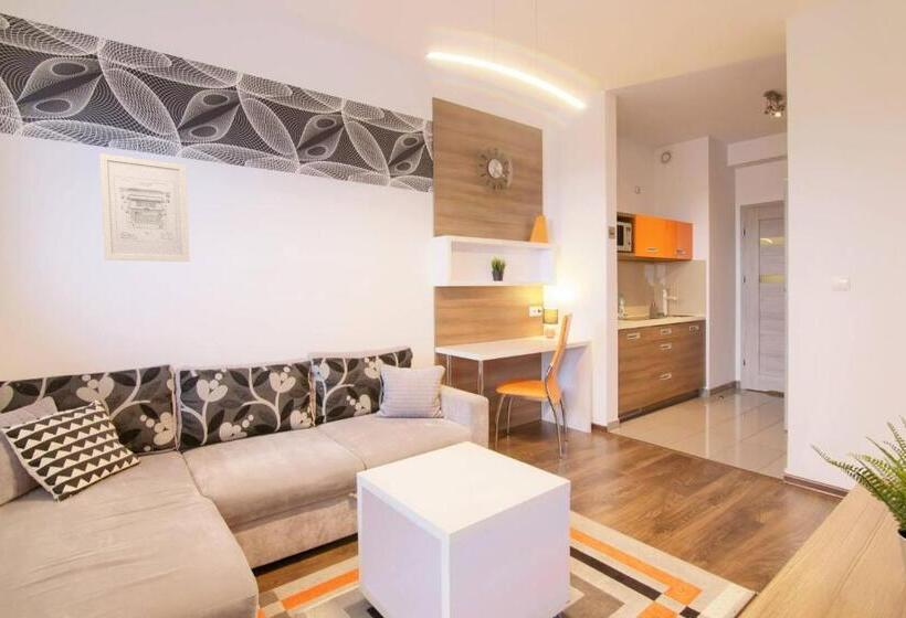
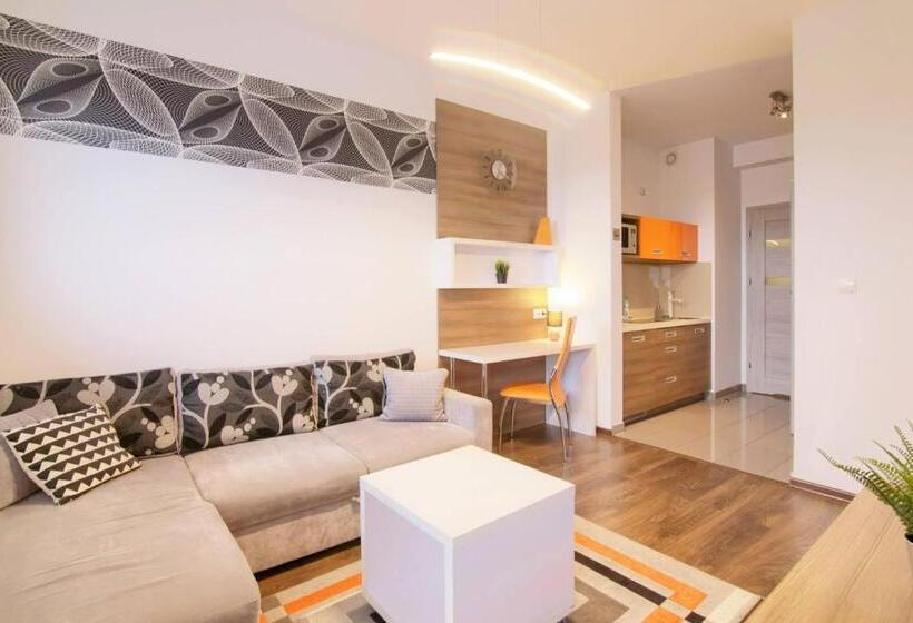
- wall art (146, 210)
